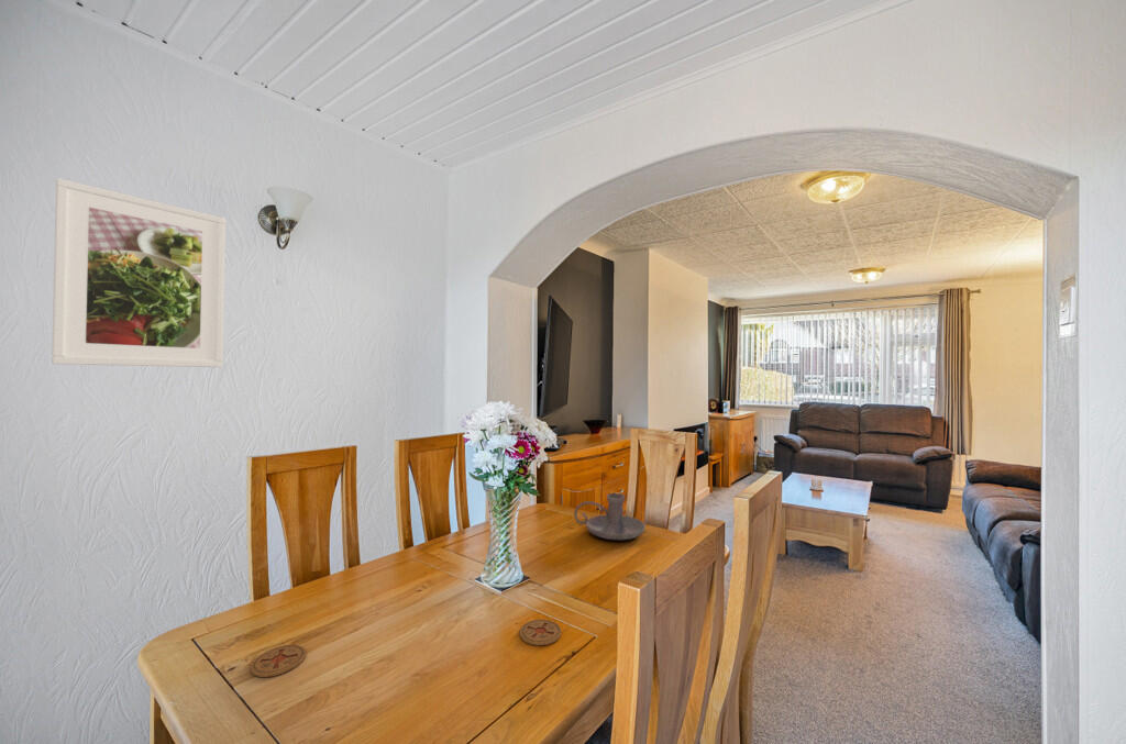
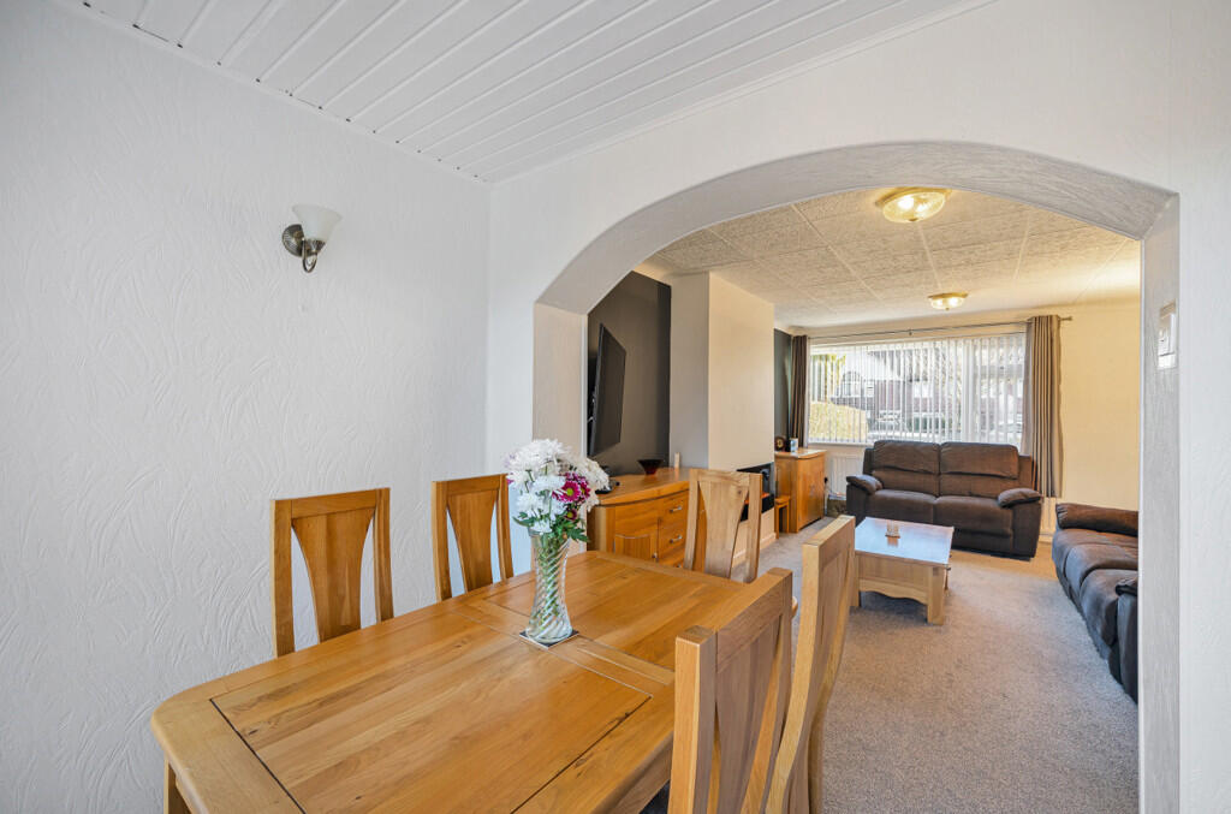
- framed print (147, 282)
- coaster (540, 631)
- coaster (278, 659)
- candle holder (608, 514)
